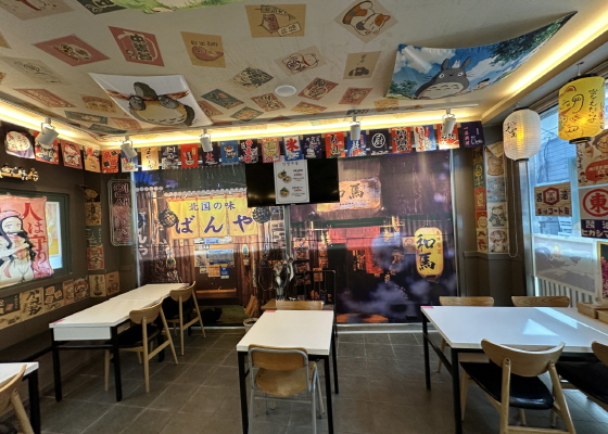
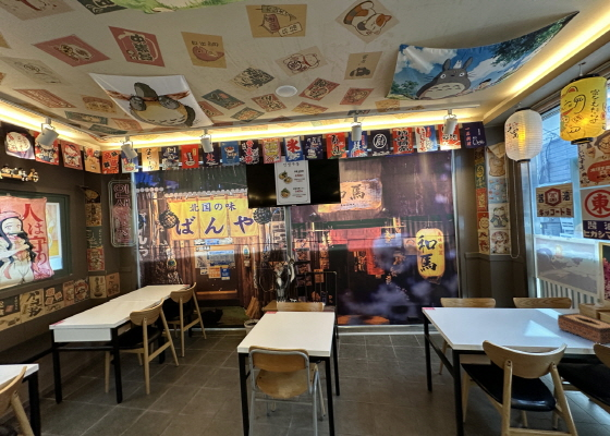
+ tissue box (588, 327)
